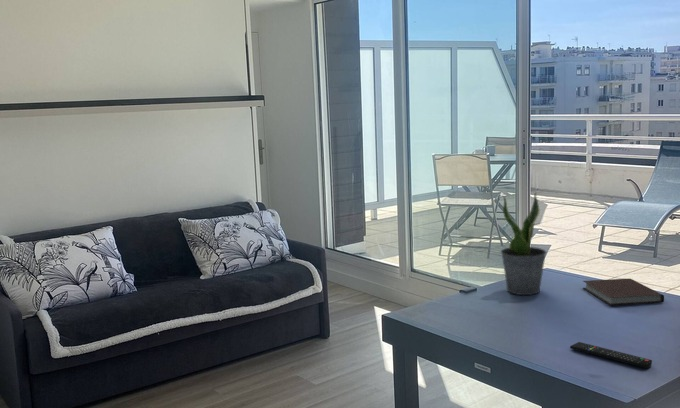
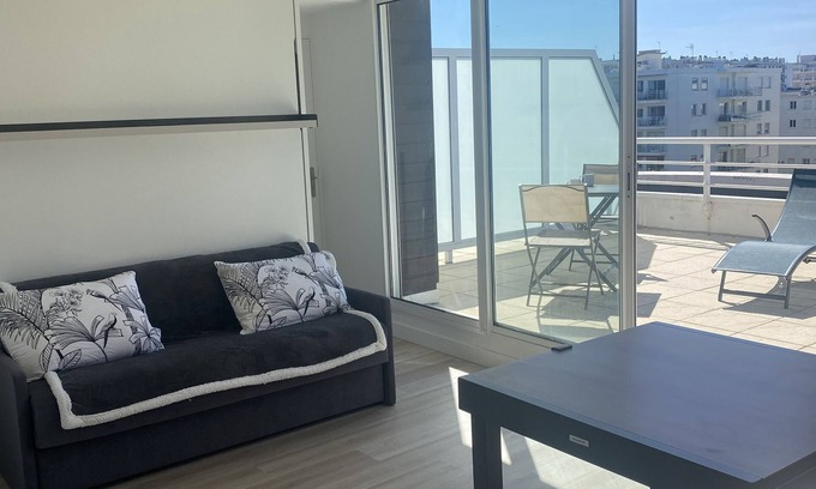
- potted plant (523, 242)
- notebook (621, 291)
- remote control (610, 355)
